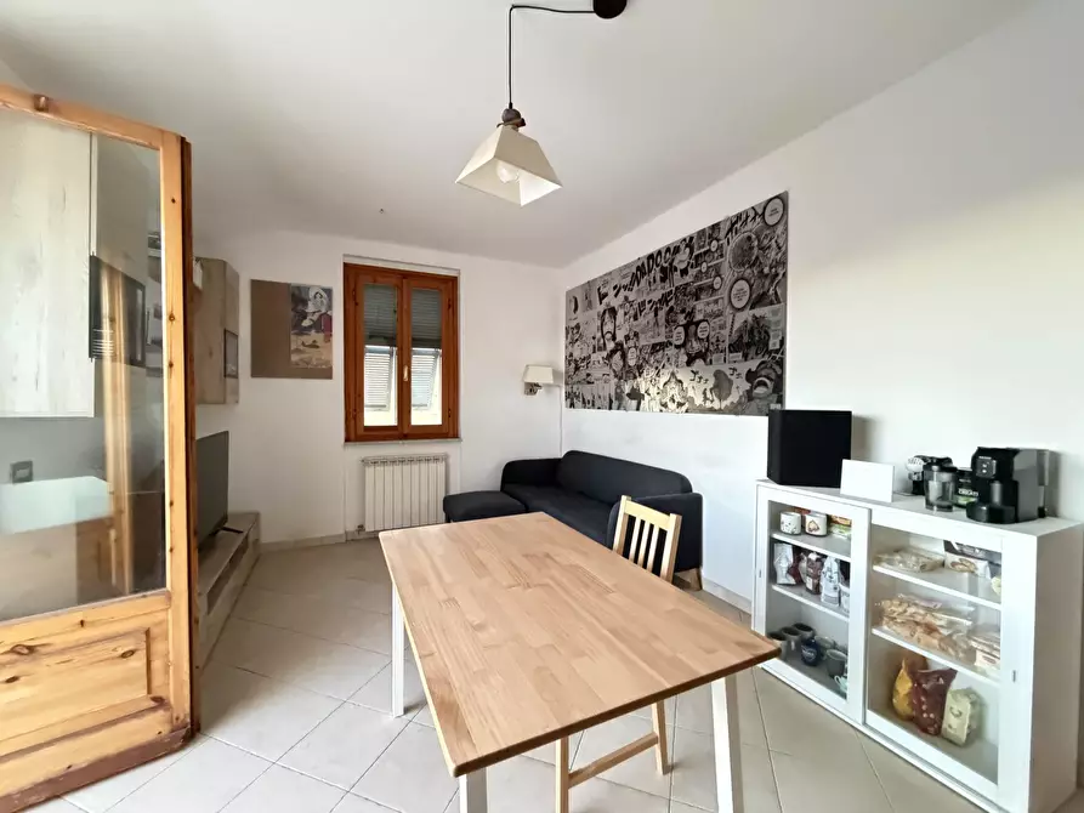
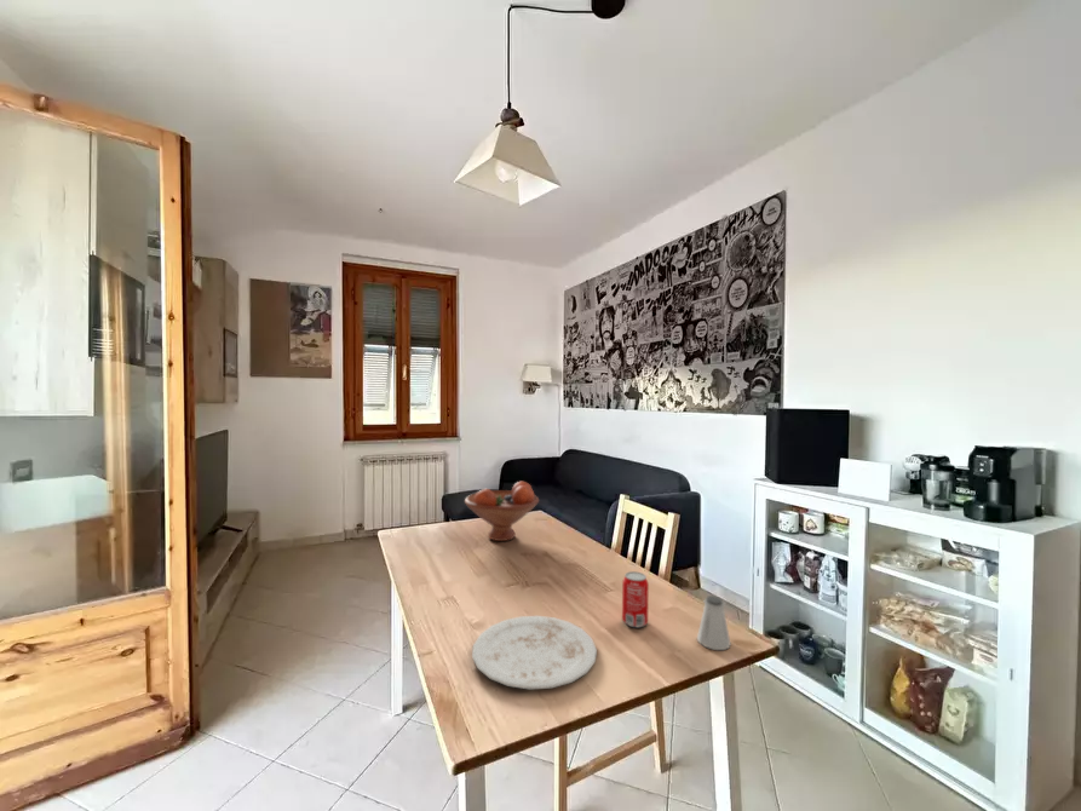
+ beverage can (634, 598)
+ plate (534, 649)
+ saltshaker (713, 620)
+ fruit bowl (501, 510)
